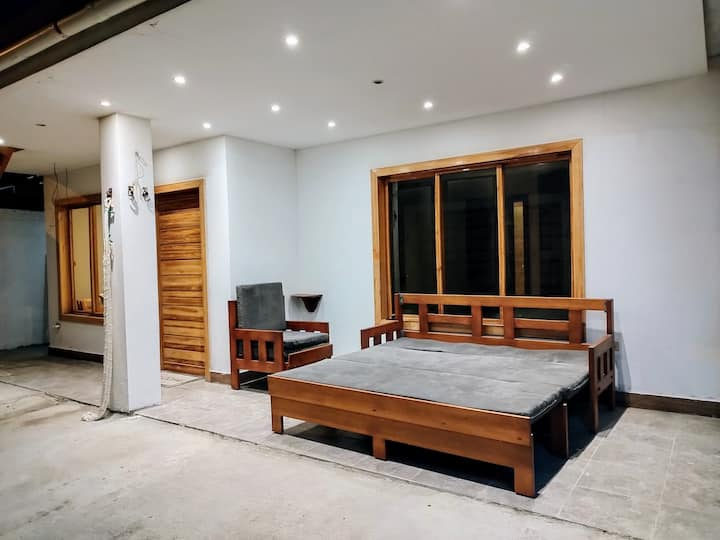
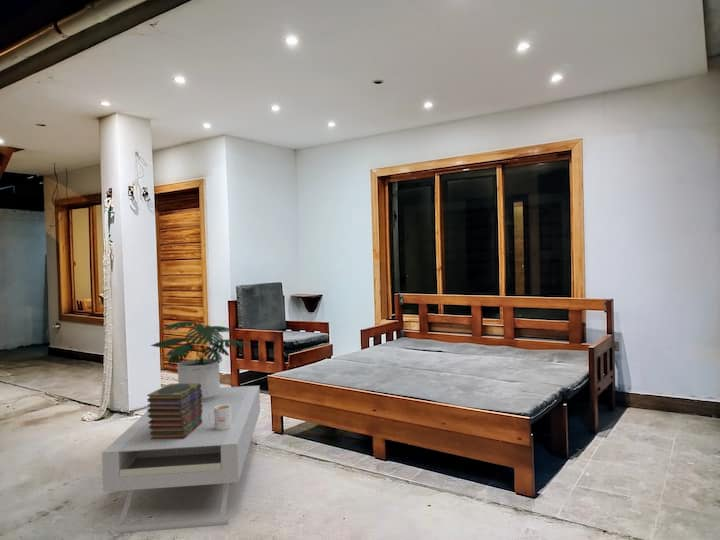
+ mug (219, 417)
+ potted plant (200, 360)
+ book stack (175, 409)
+ coffee table (198, 445)
